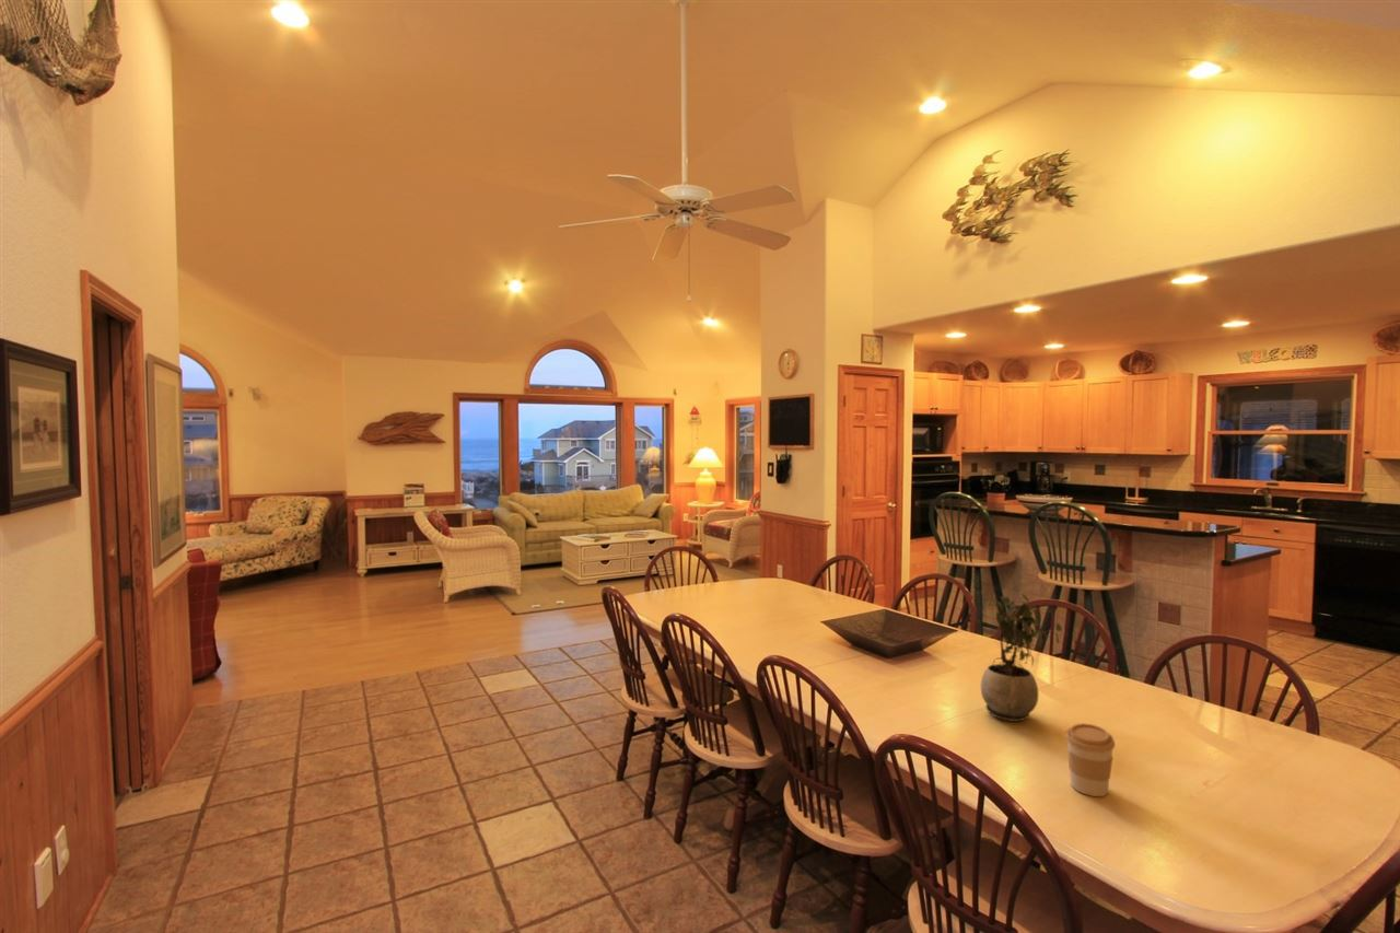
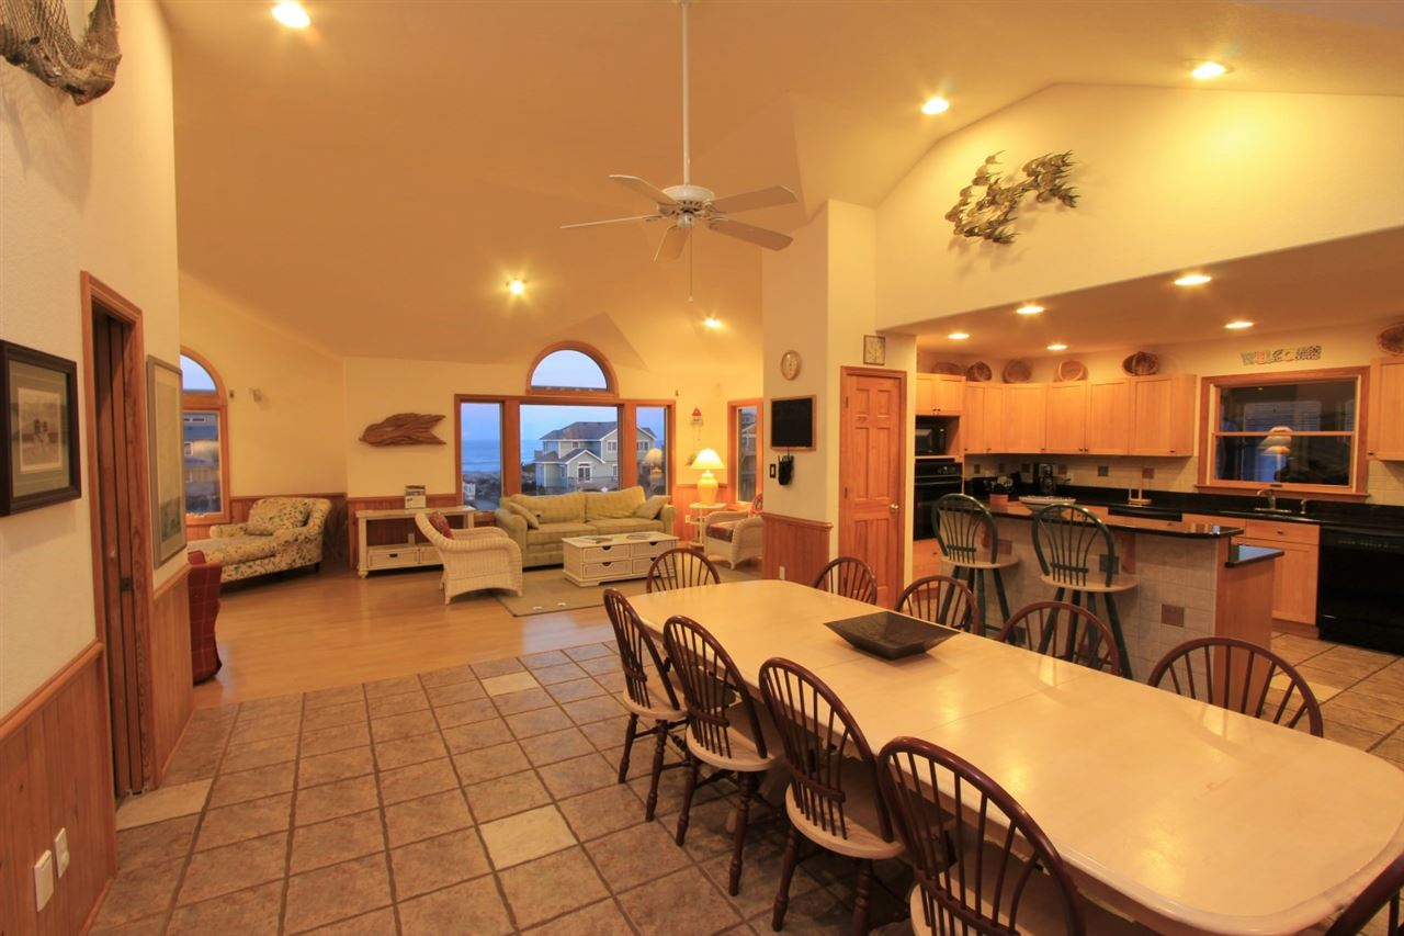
- coffee cup (1089, 758)
- potted plant (1020, 652)
